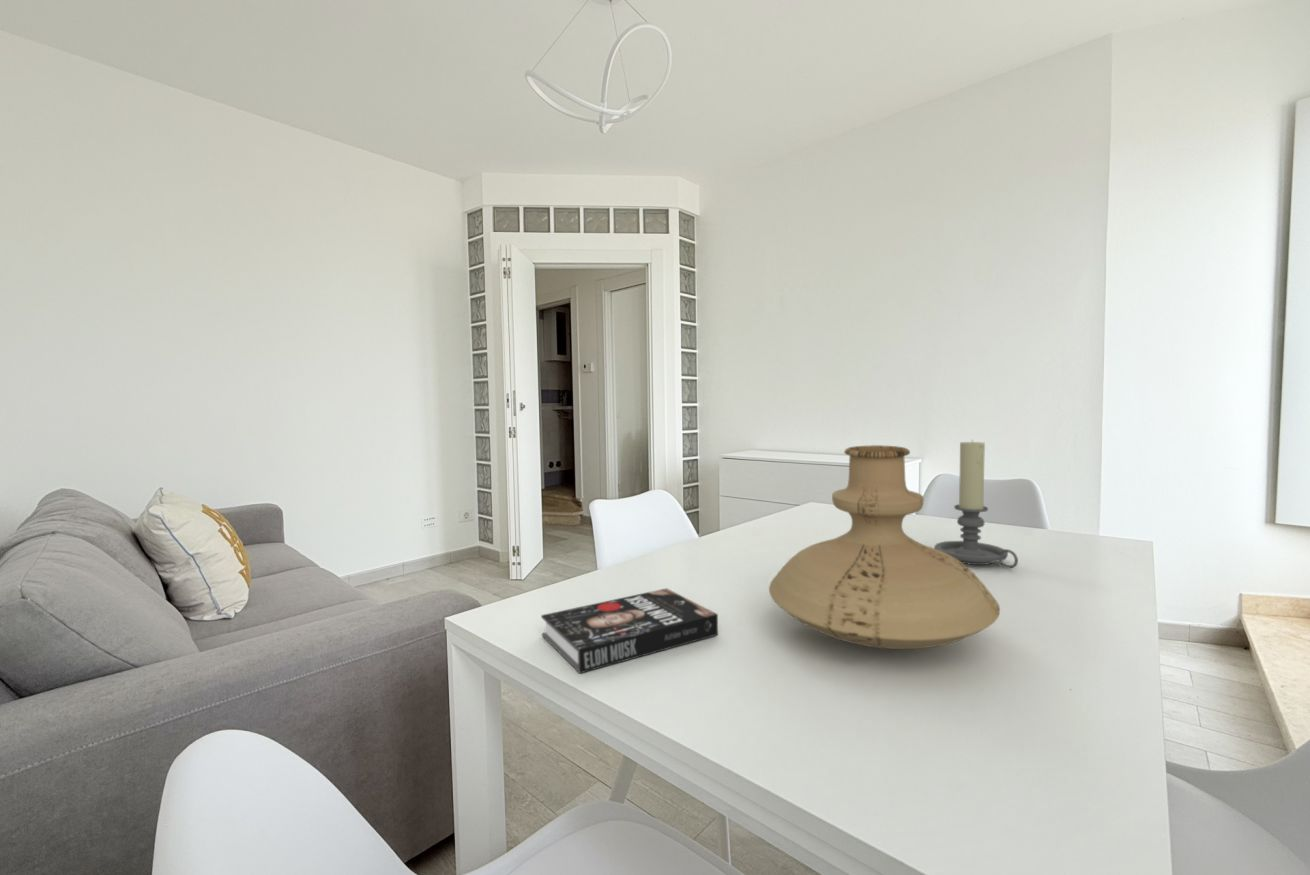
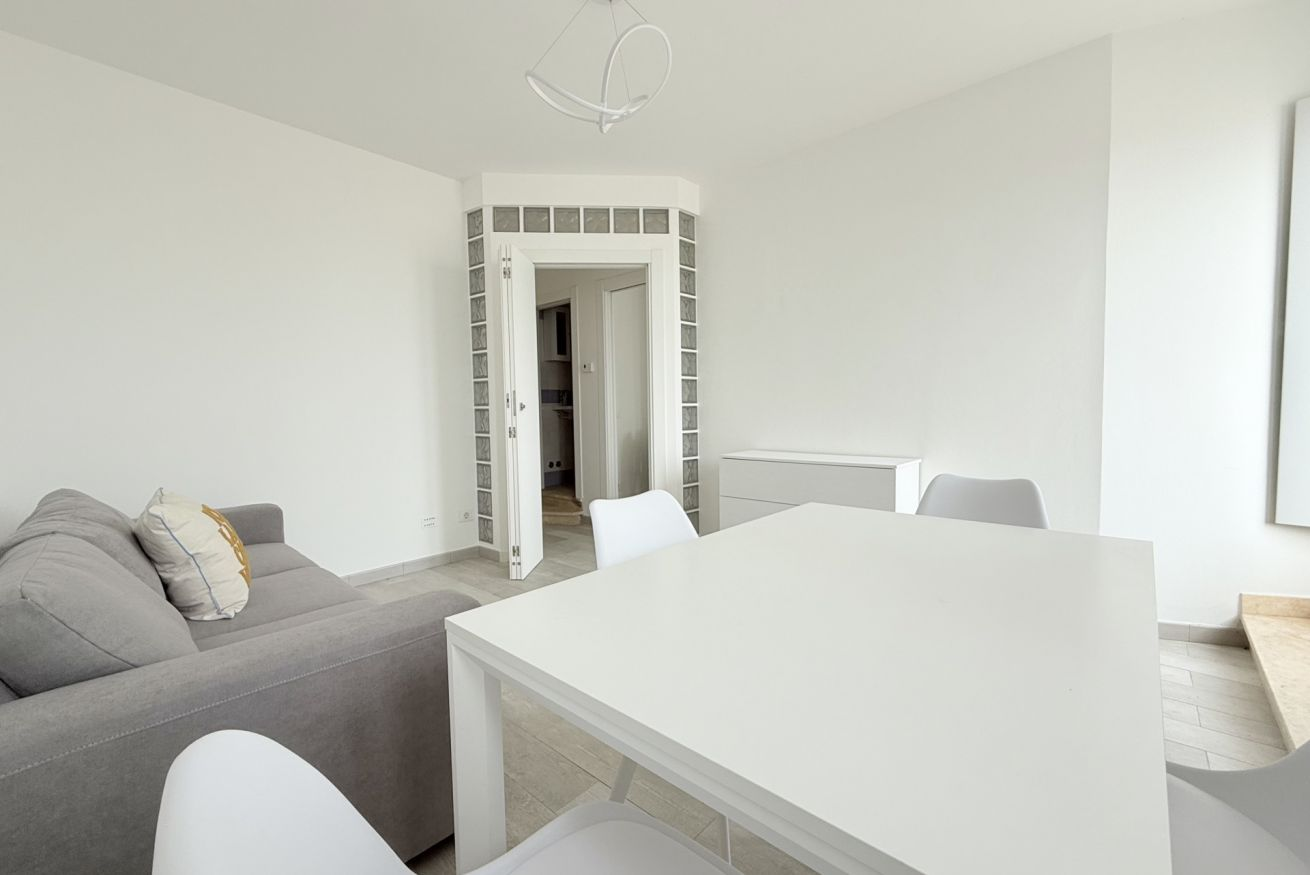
- vase (877, 541)
- book (629, 624)
- candle holder (977, 500)
